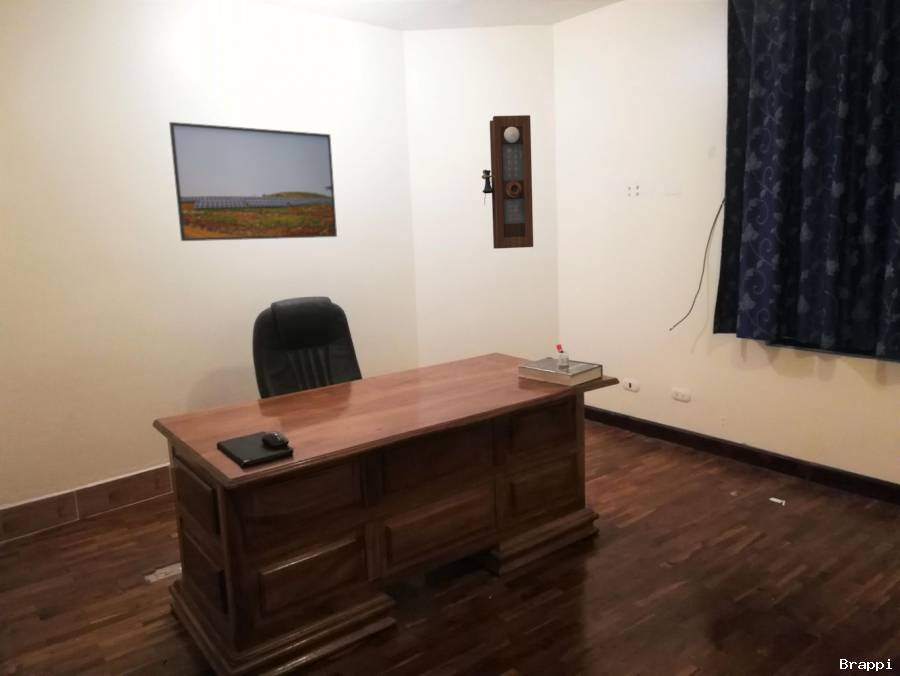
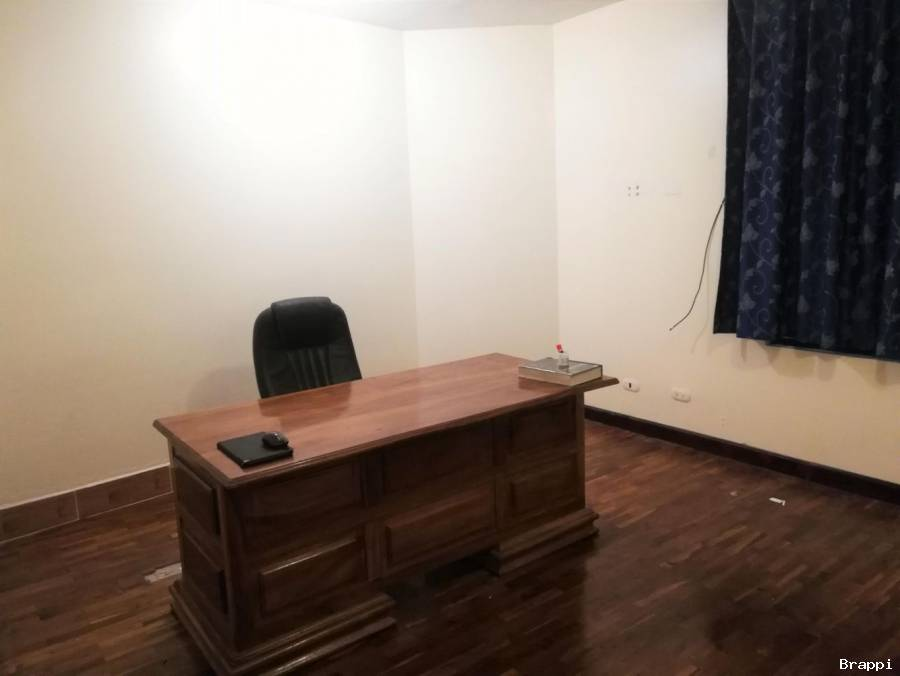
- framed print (260, 184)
- pendulum clock (506, 183)
